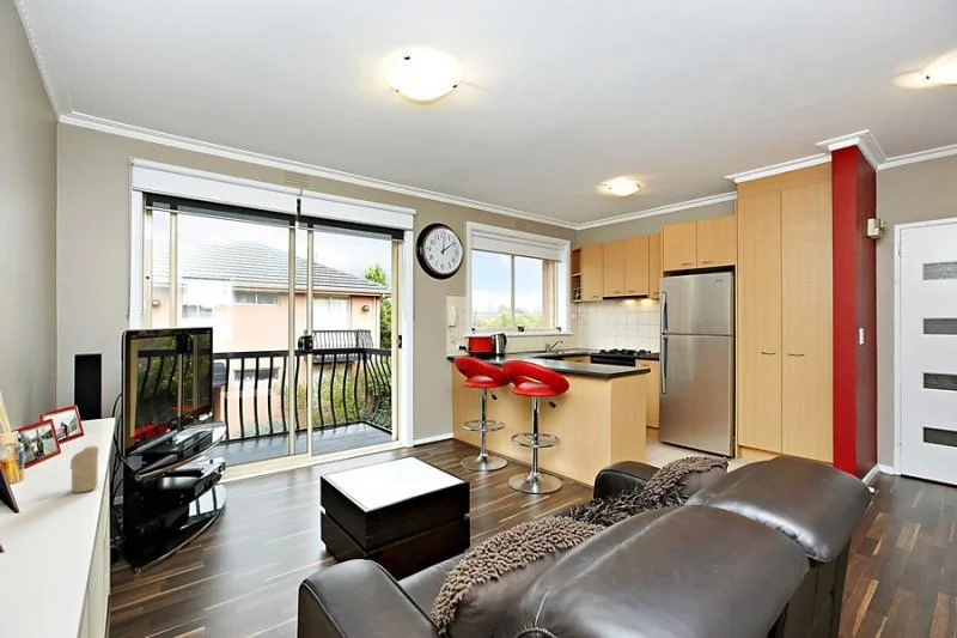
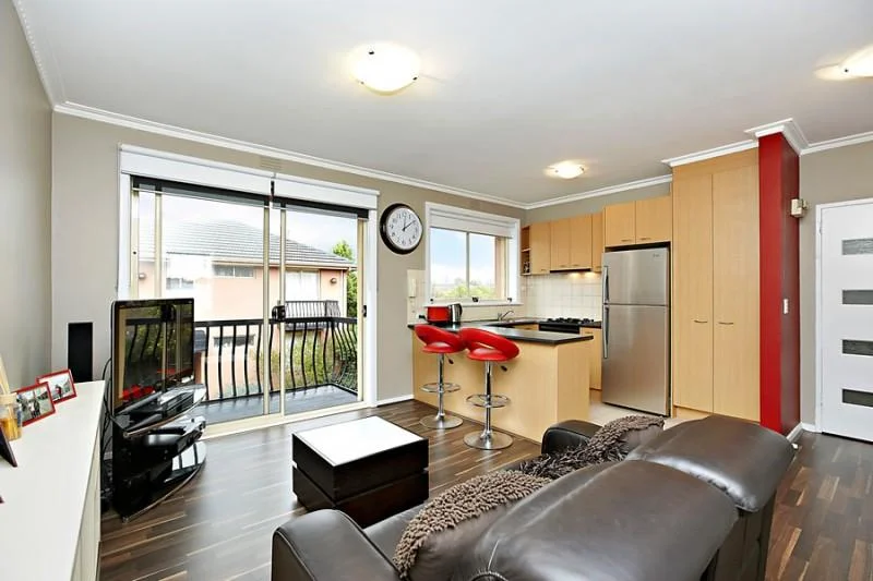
- candle (84, 467)
